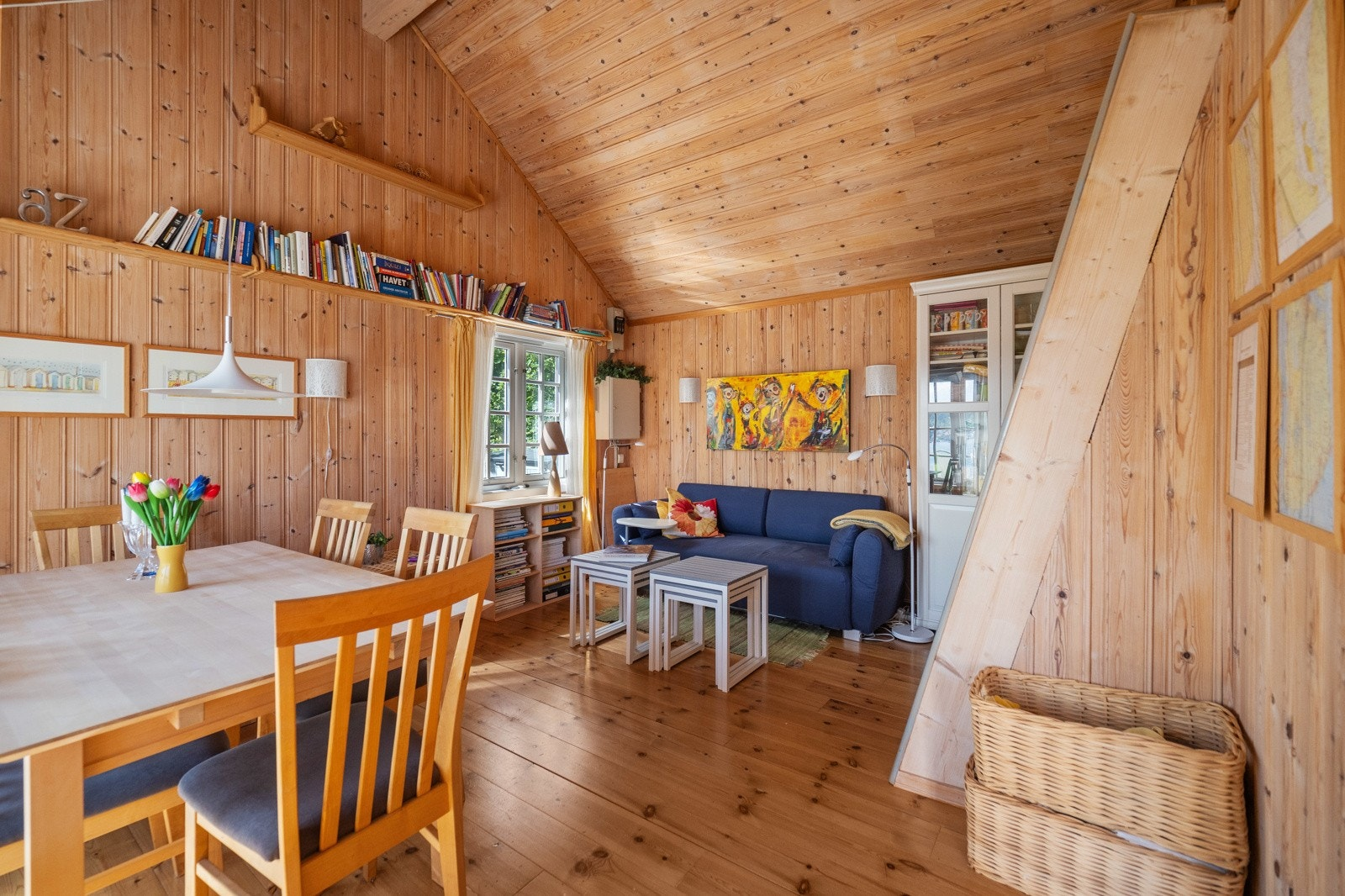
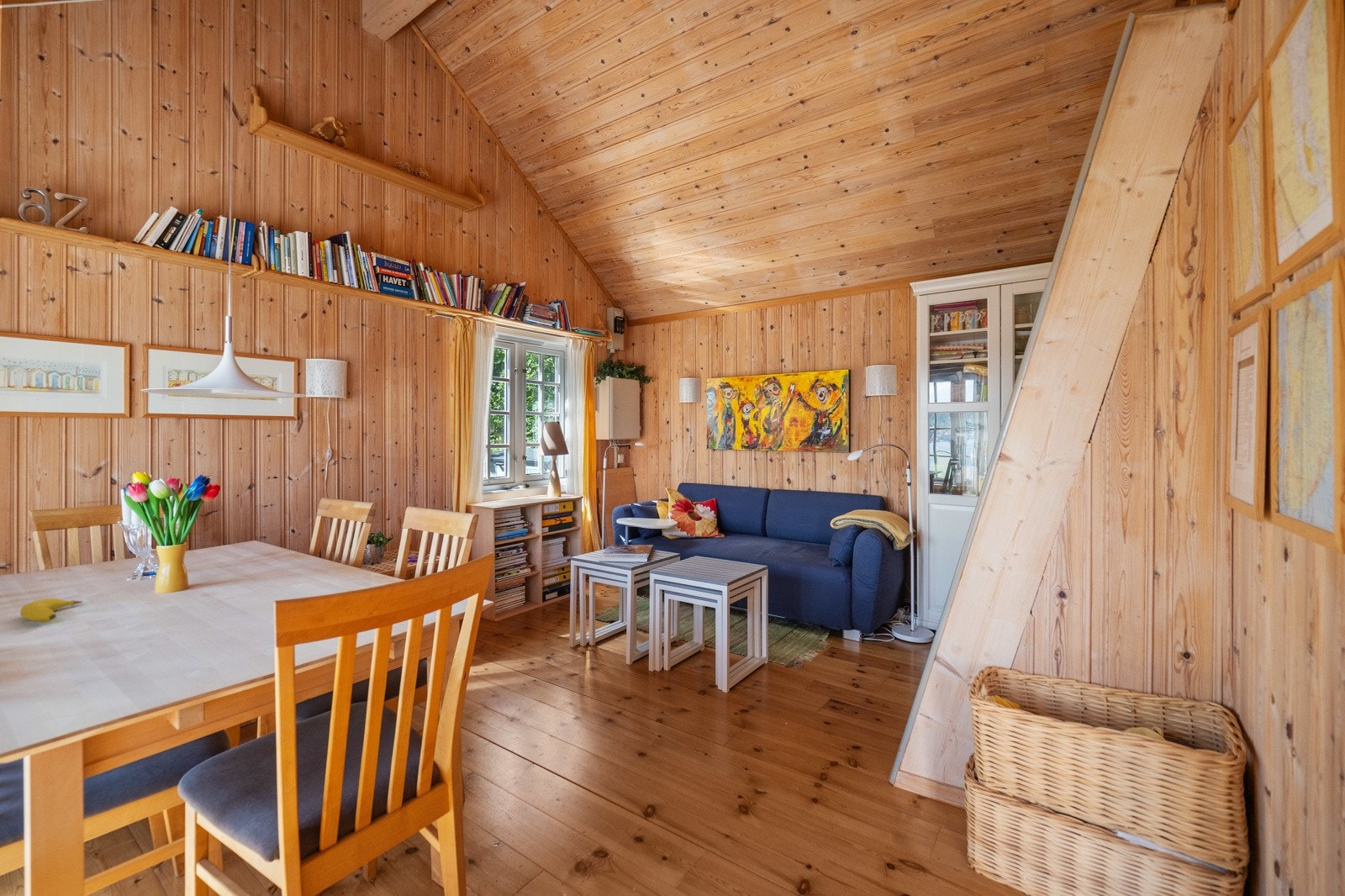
+ fruit (54, 608)
